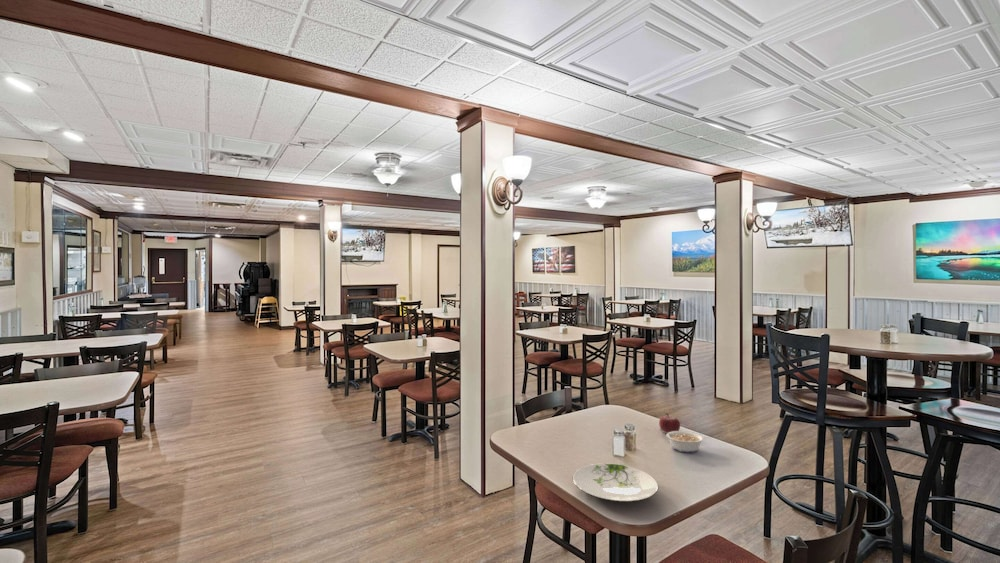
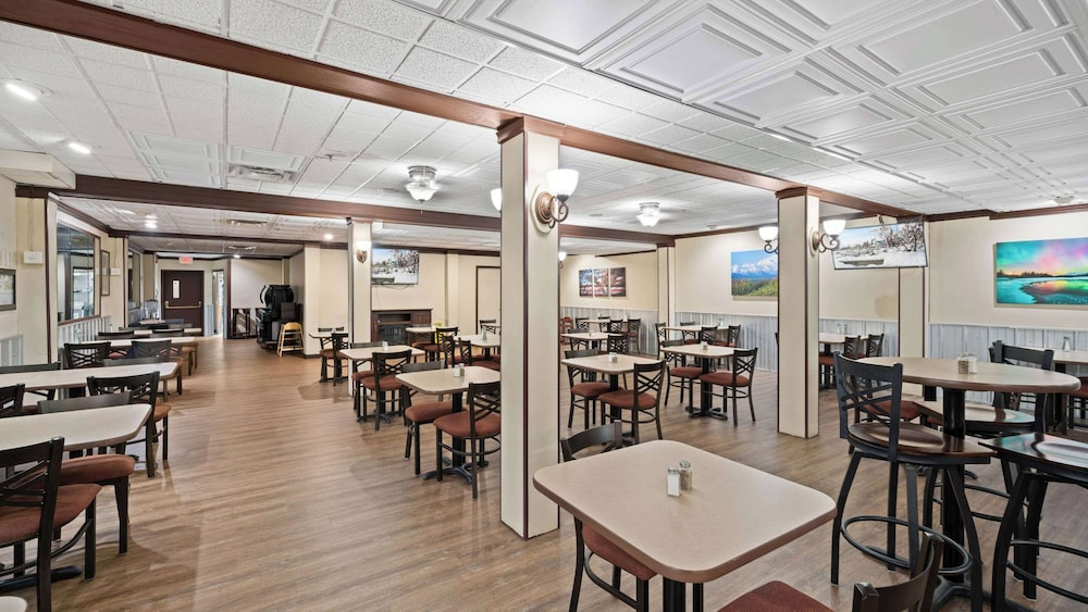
- plate (614, 485)
- fruit (669, 422)
- legume (683, 441)
